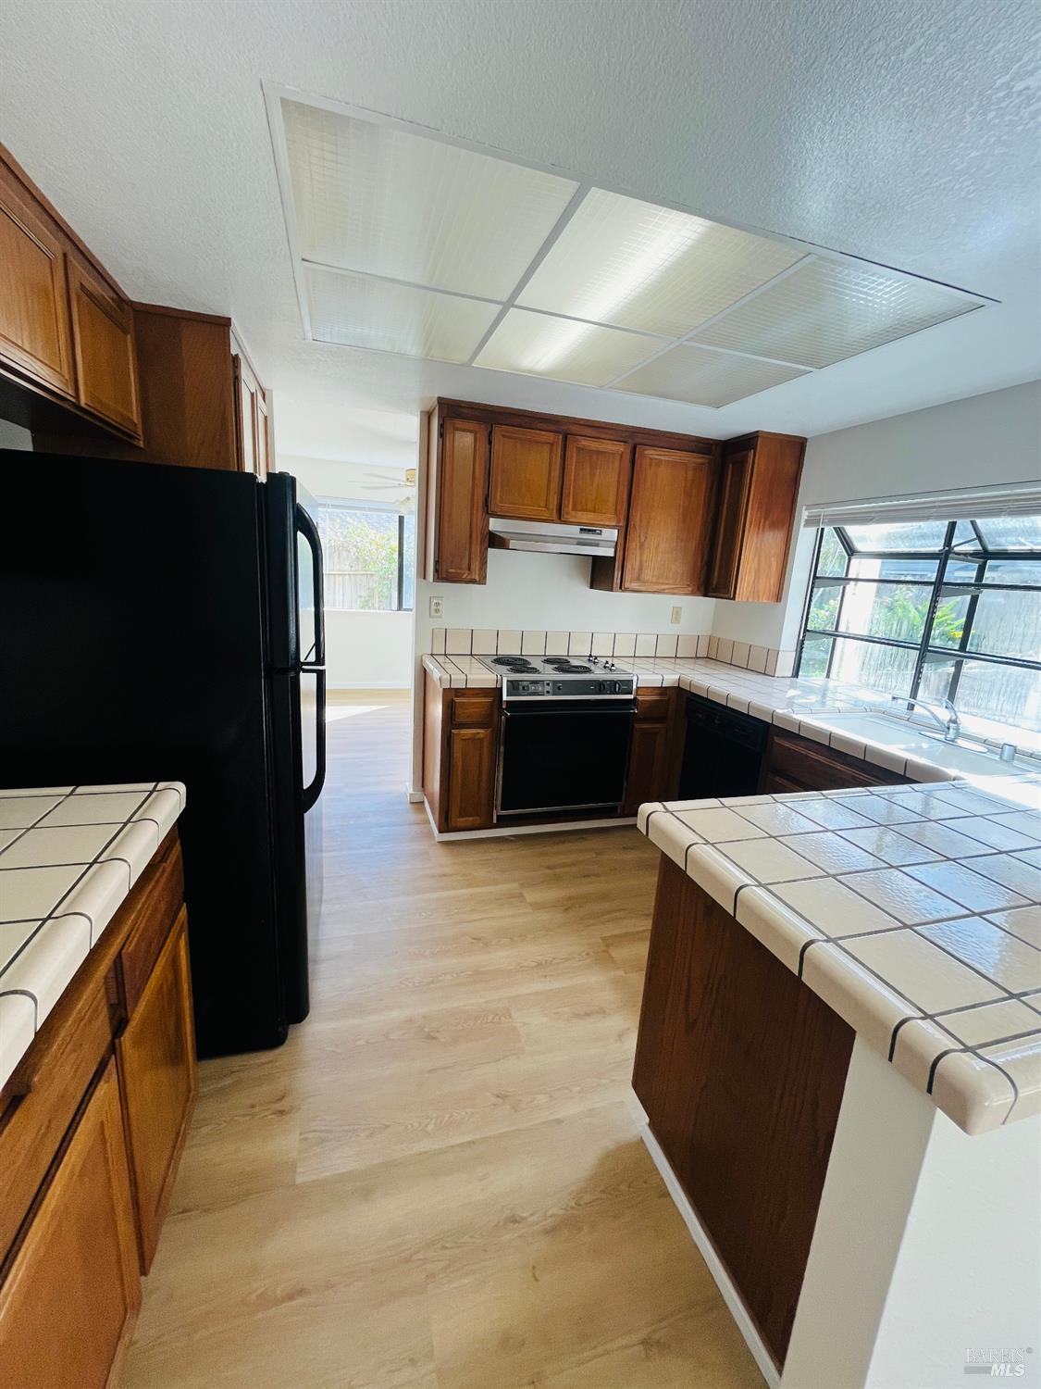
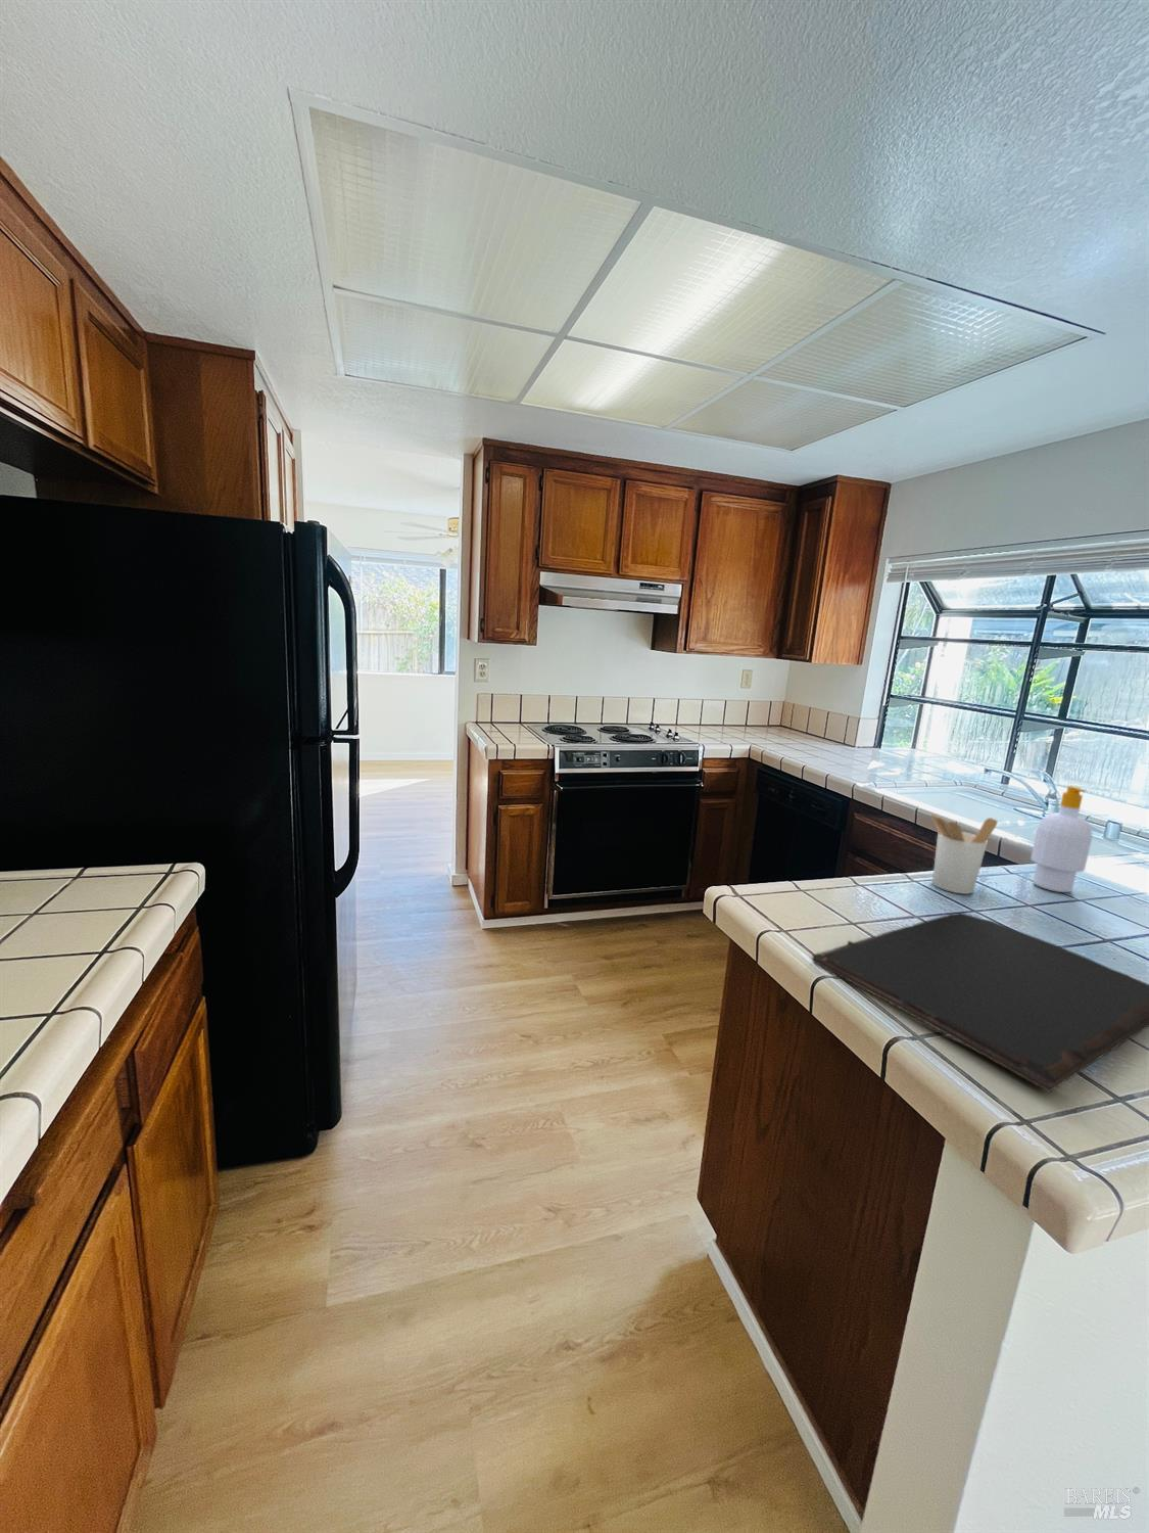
+ cutting board (991, 977)
+ utensil holder (953, 850)
+ soap bottle (1062, 837)
